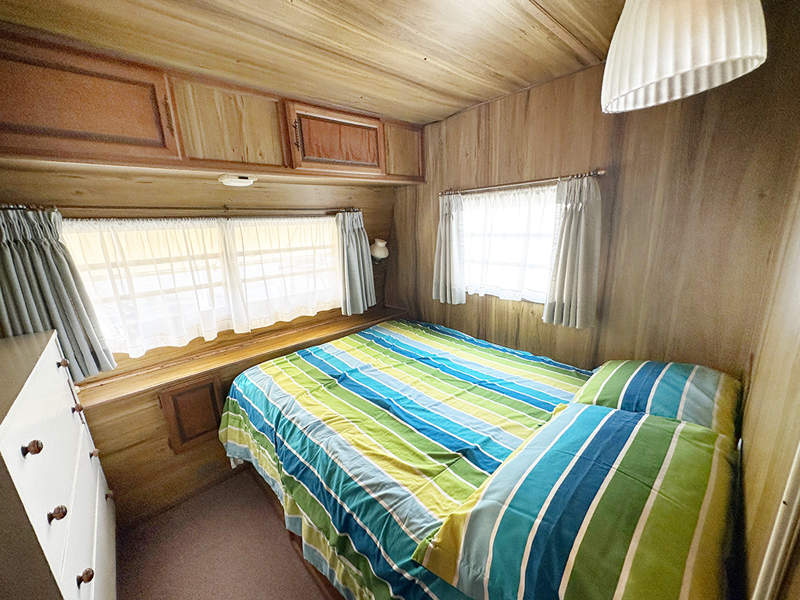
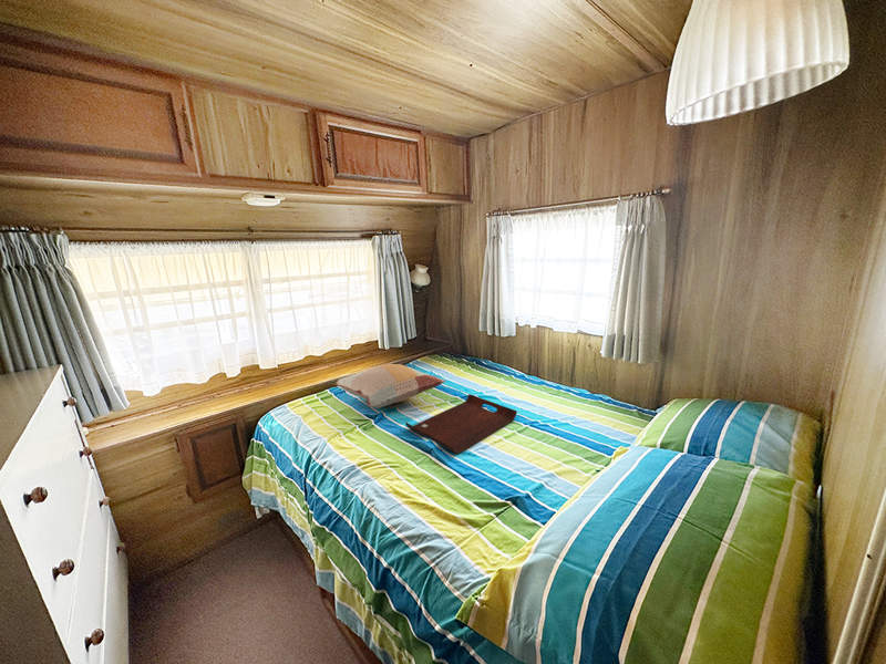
+ decorative pillow (389, 382)
+ serving tray (462, 419)
